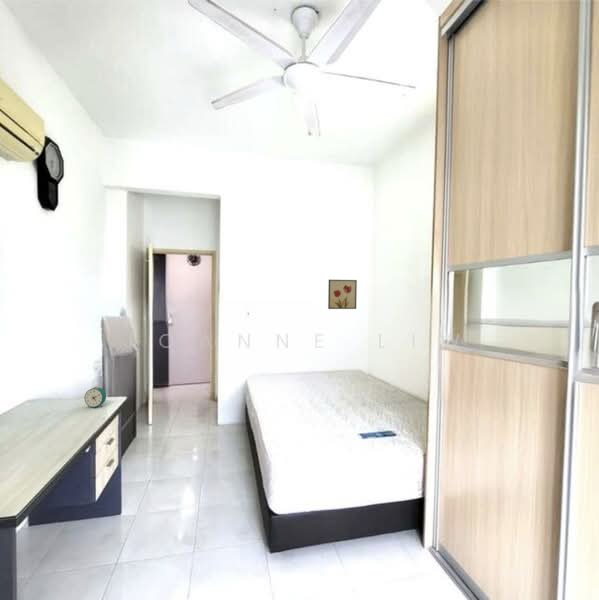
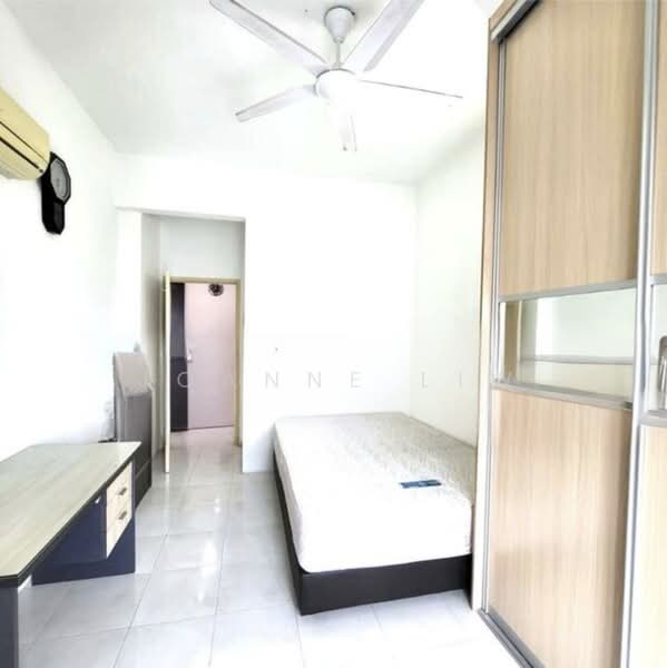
- wall art (342, 294)
- alarm clock (96, 396)
